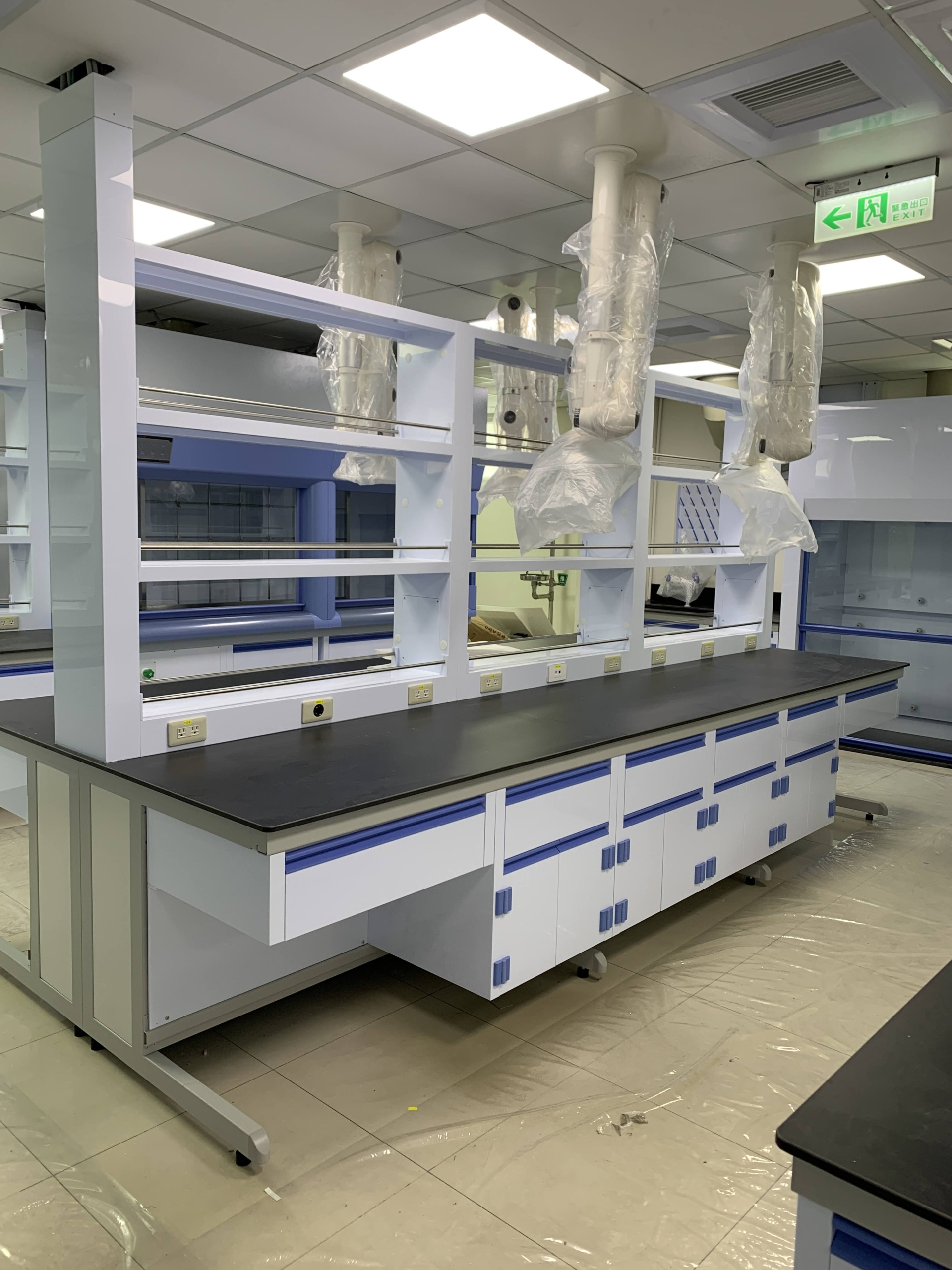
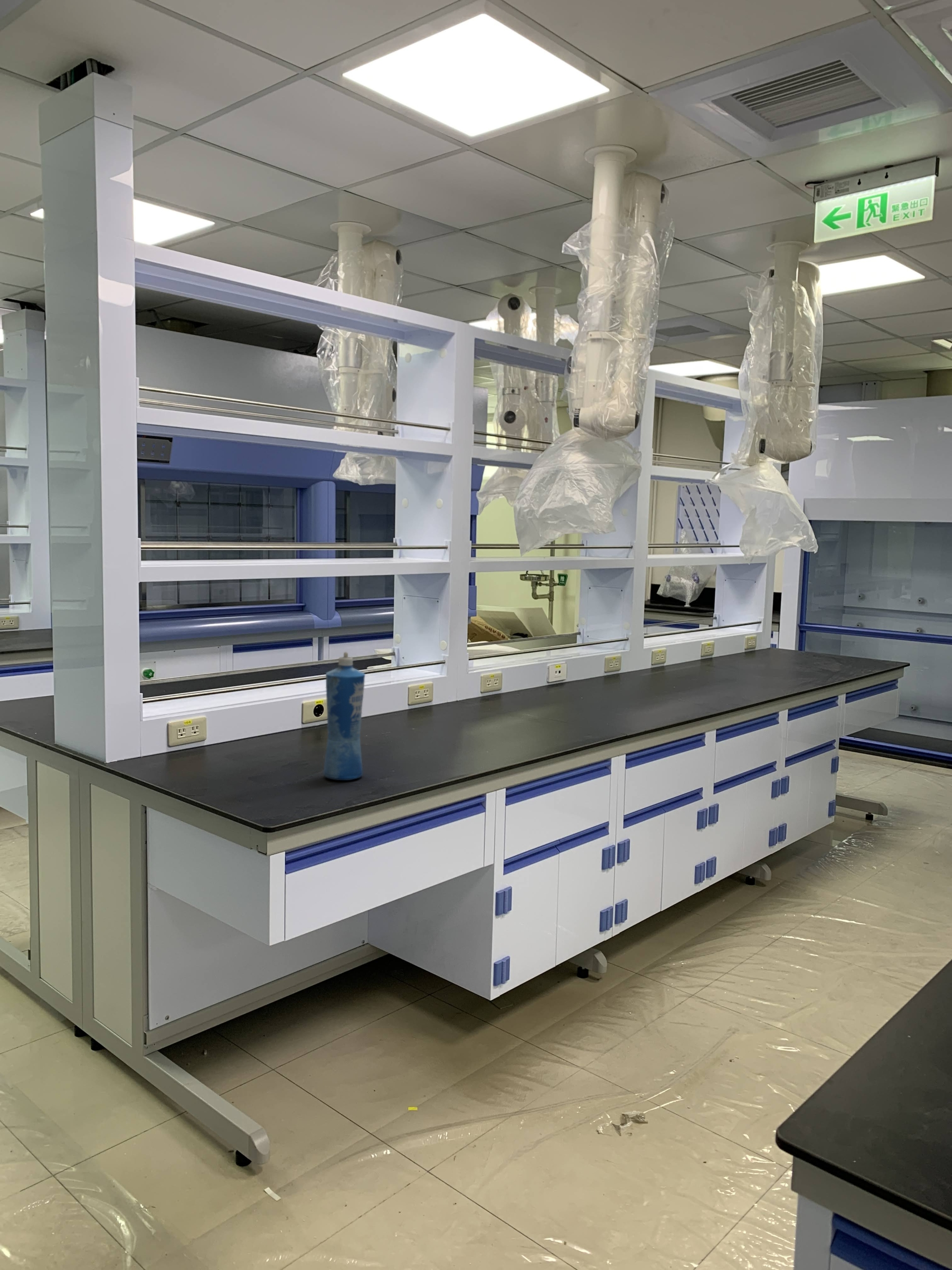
+ squeeze bottle (344, 714)
